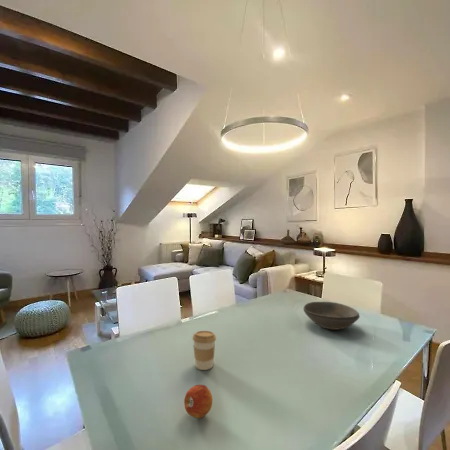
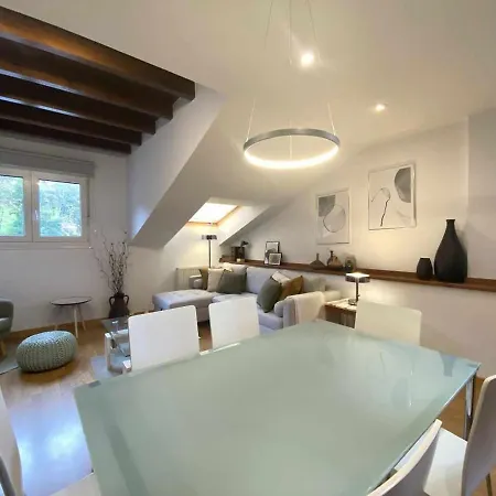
- fruit (198, 401)
- coffee cup (204, 348)
- bowl (330, 317)
